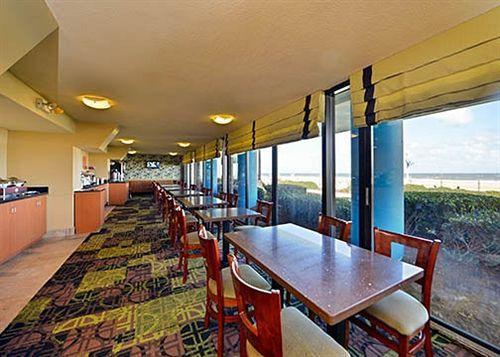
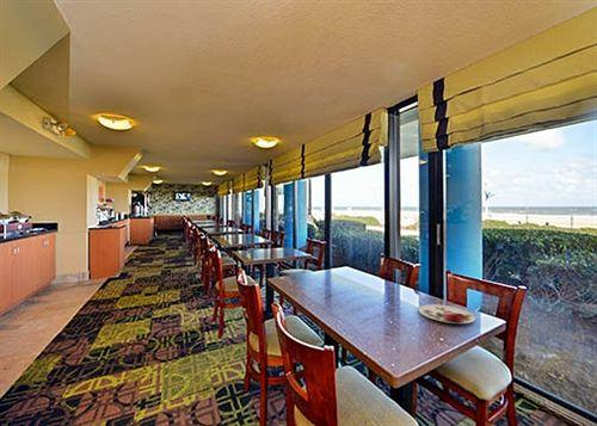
+ plate (445, 313)
